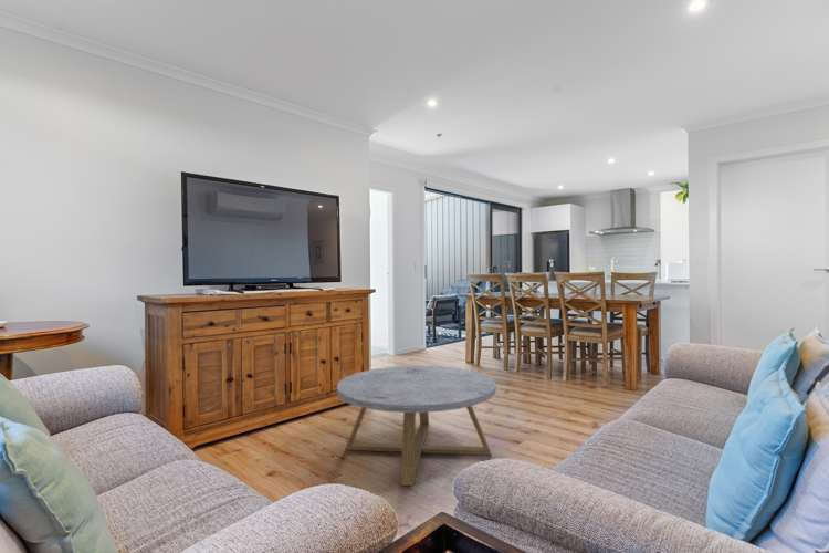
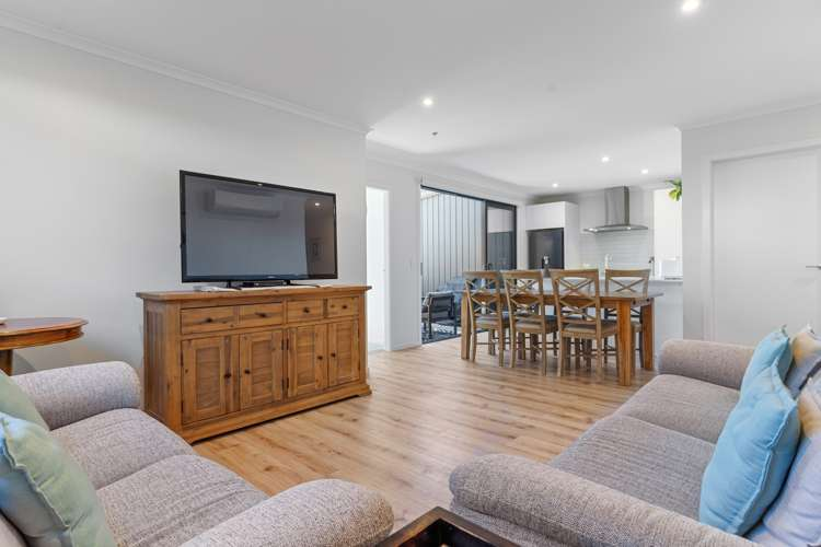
- coffee table (414, 416)
